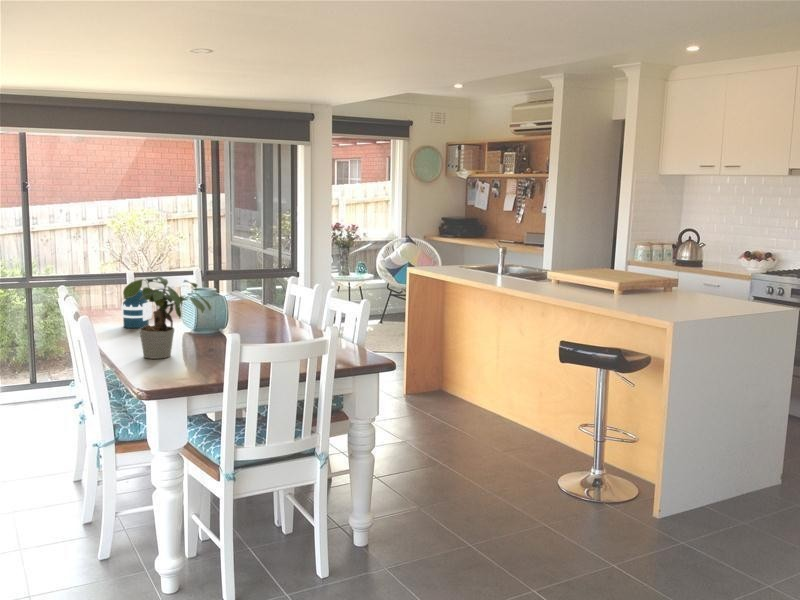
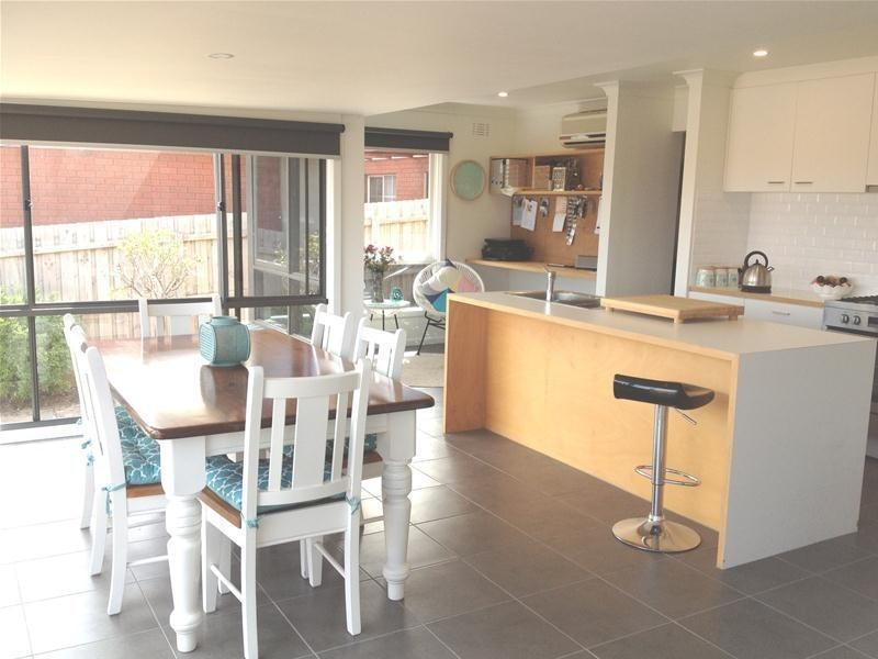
- potted plant (167, 315)
- water bottle (135, 304)
